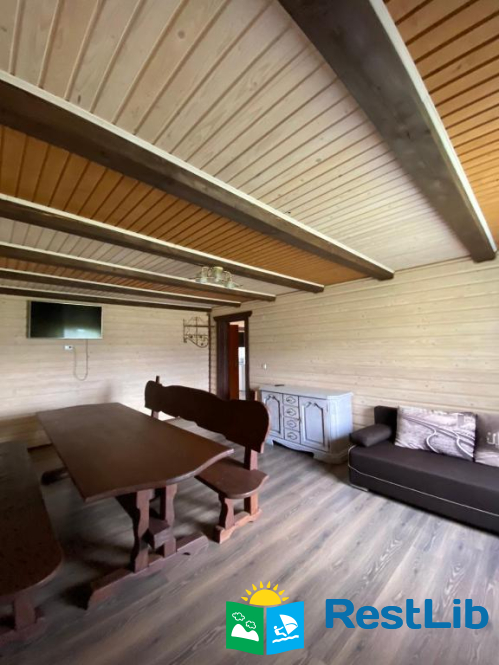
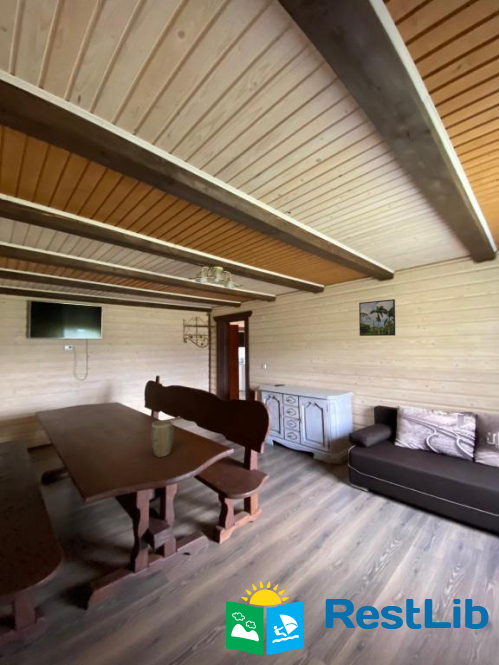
+ plant pot (162, 438)
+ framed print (376, 318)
